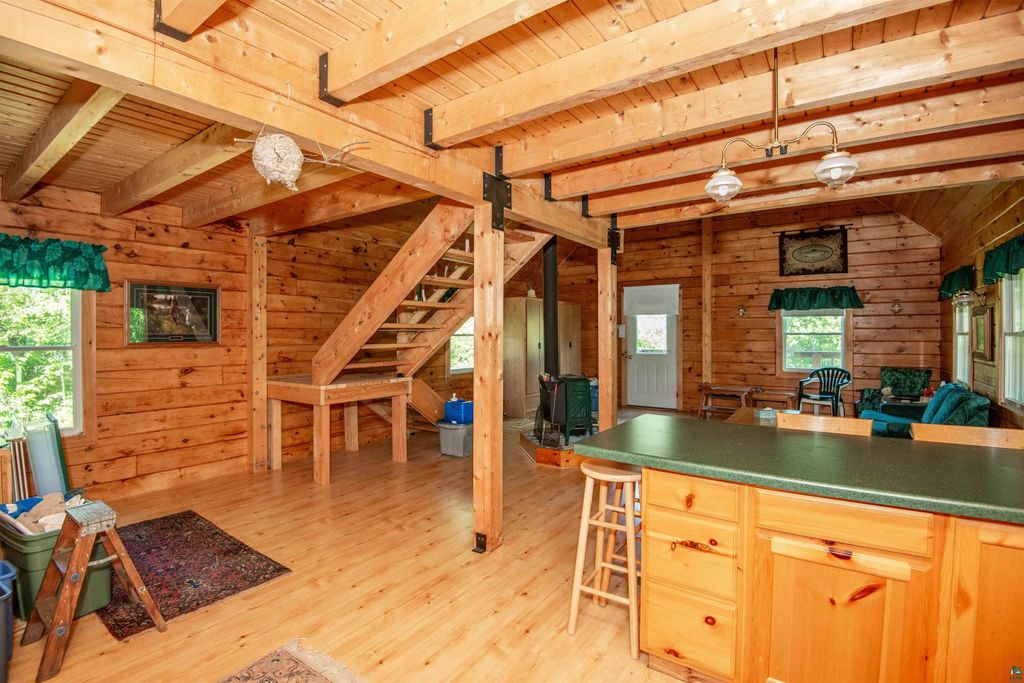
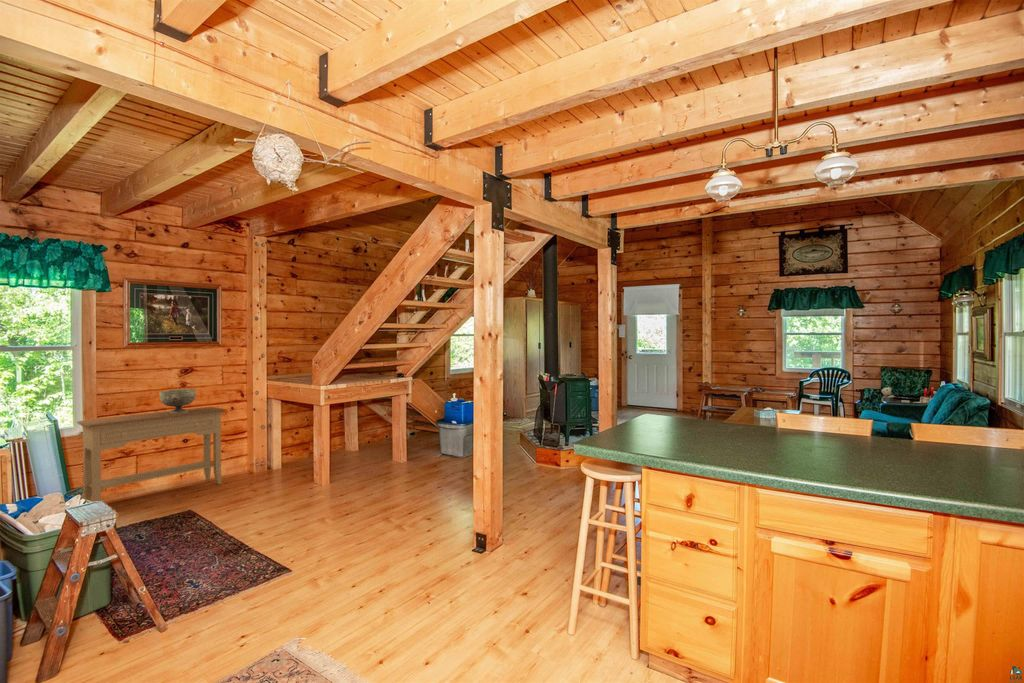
+ decorative bowl (178, 401)
+ console table (158, 469)
